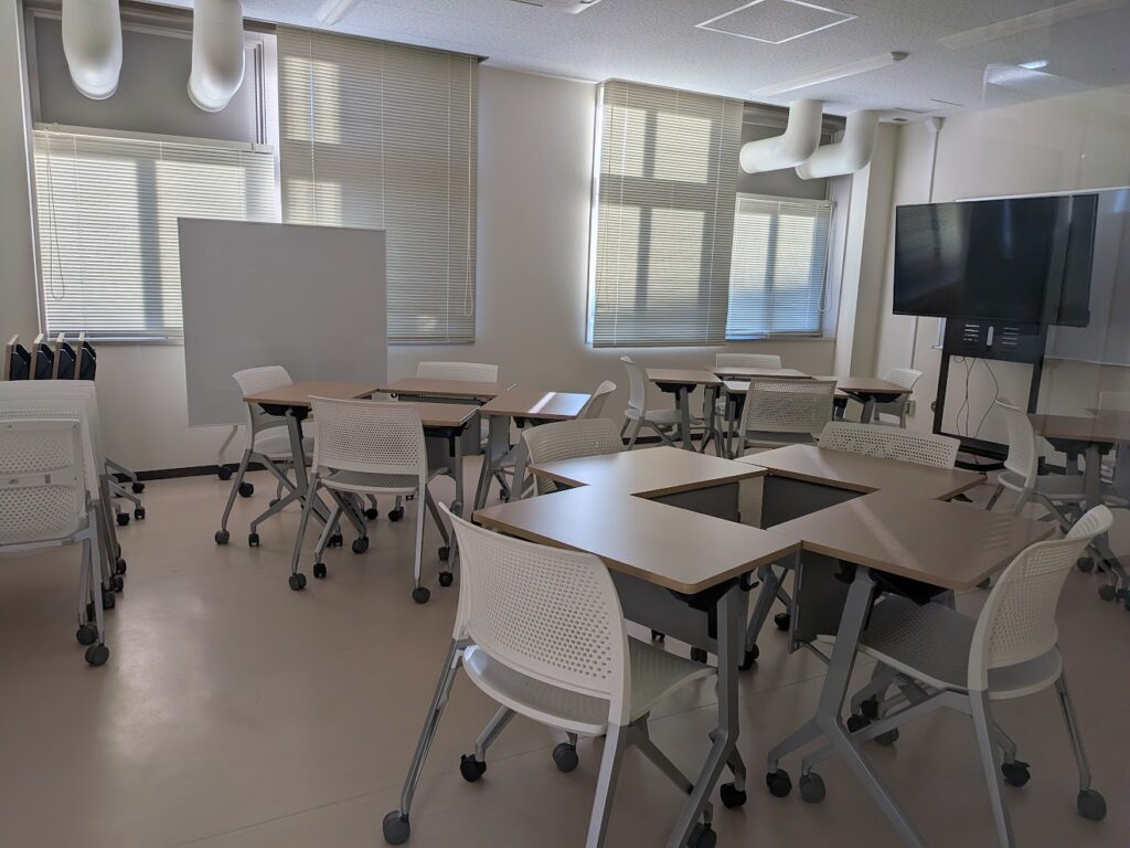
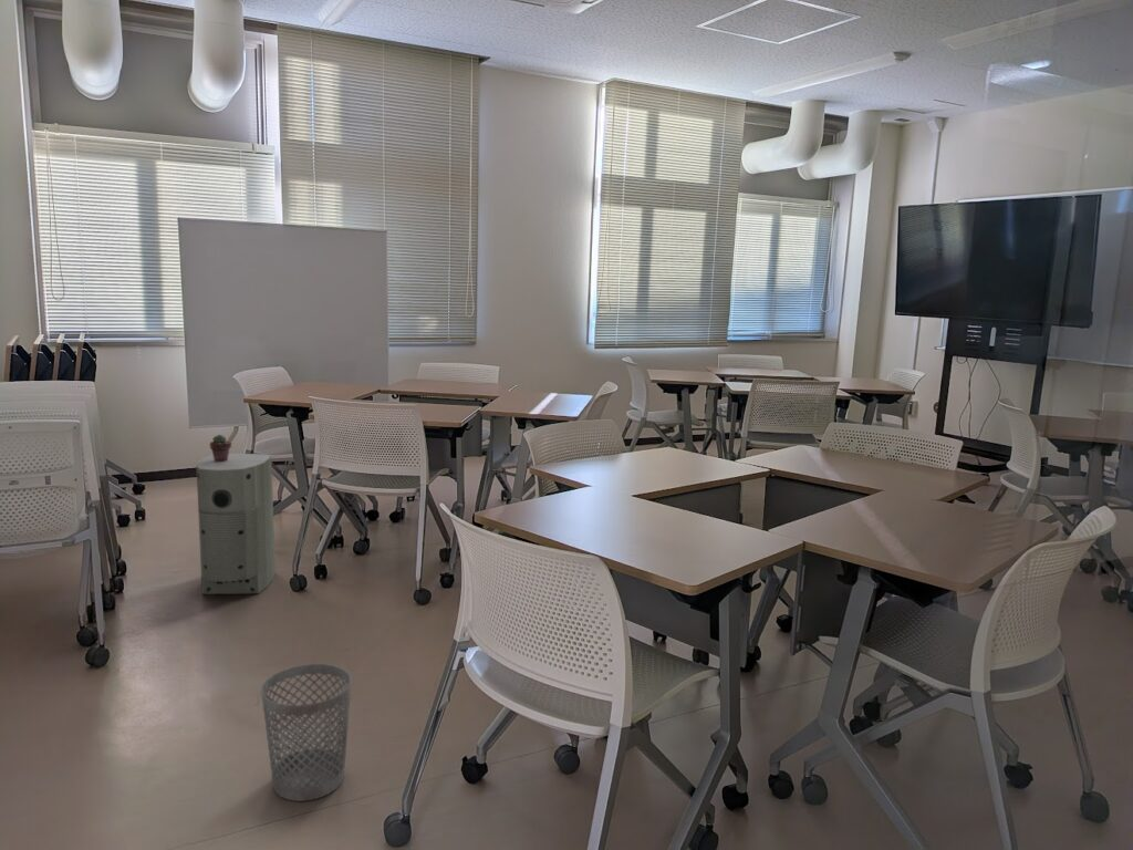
+ air purifier (235, 524)
+ potted succulent (220, 447)
+ wastebasket (308, 733)
